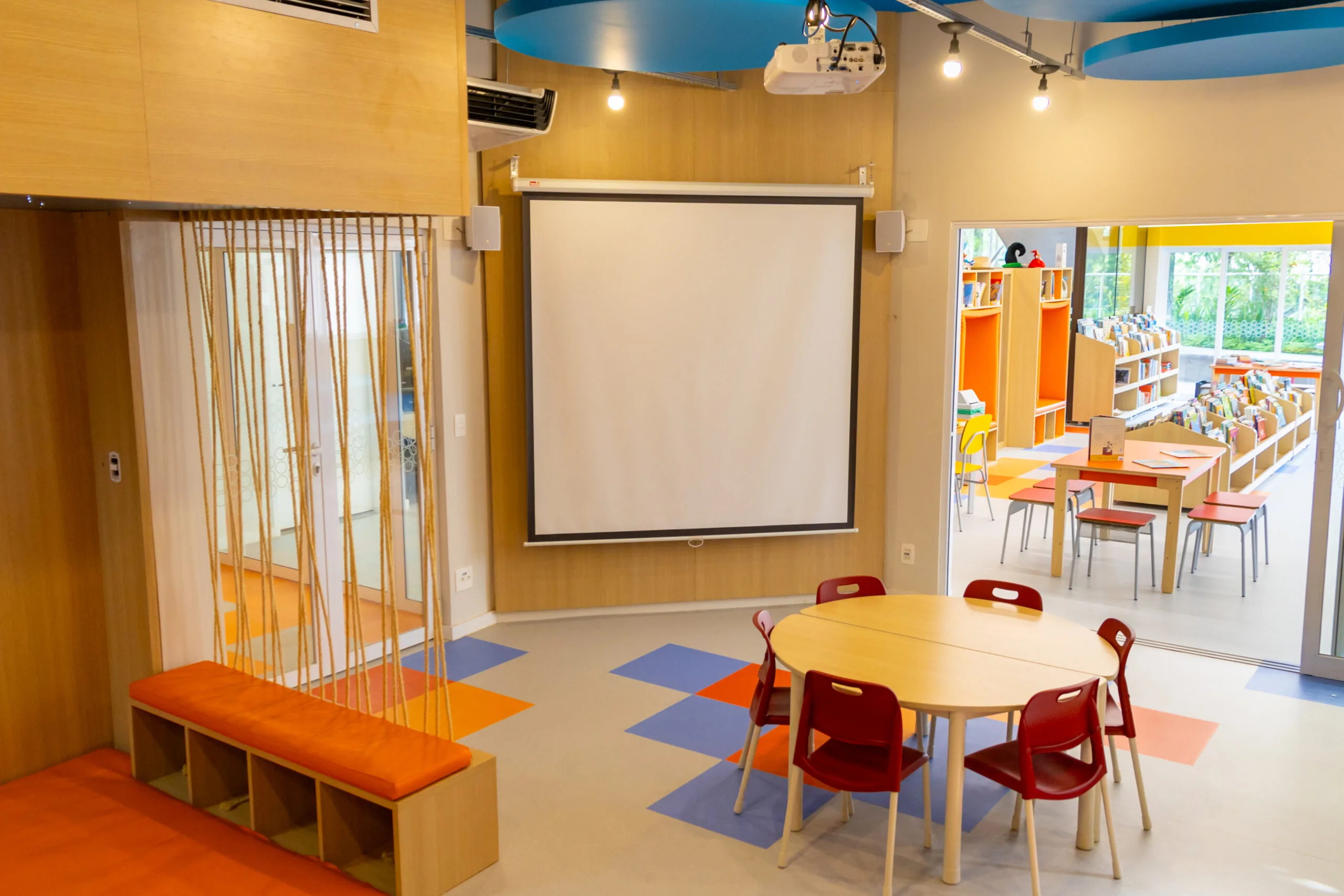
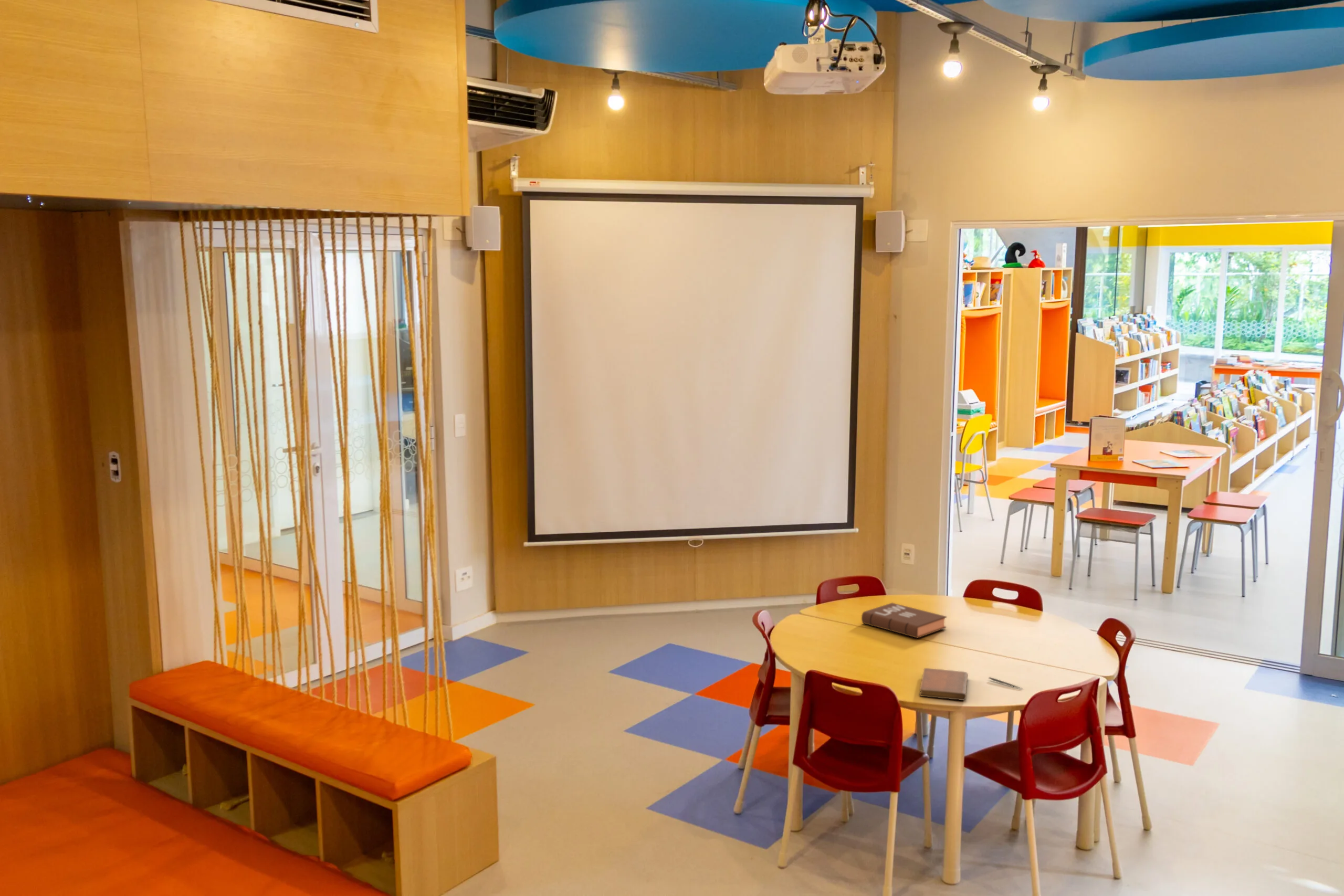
+ pen (1005, 683)
+ book (903, 620)
+ notebook (944, 683)
